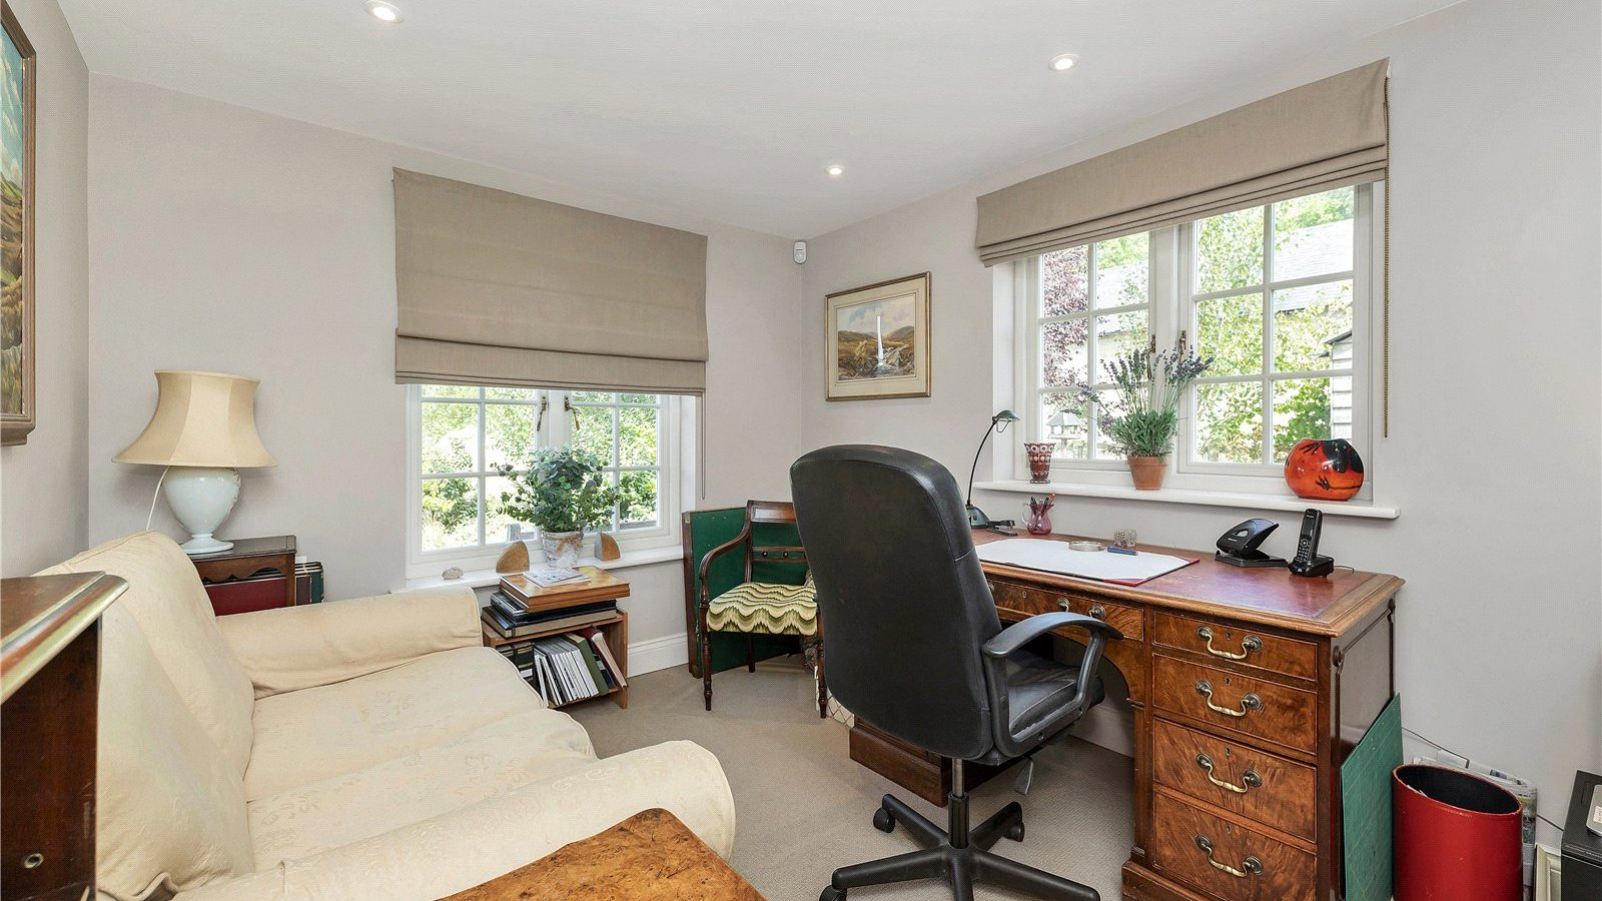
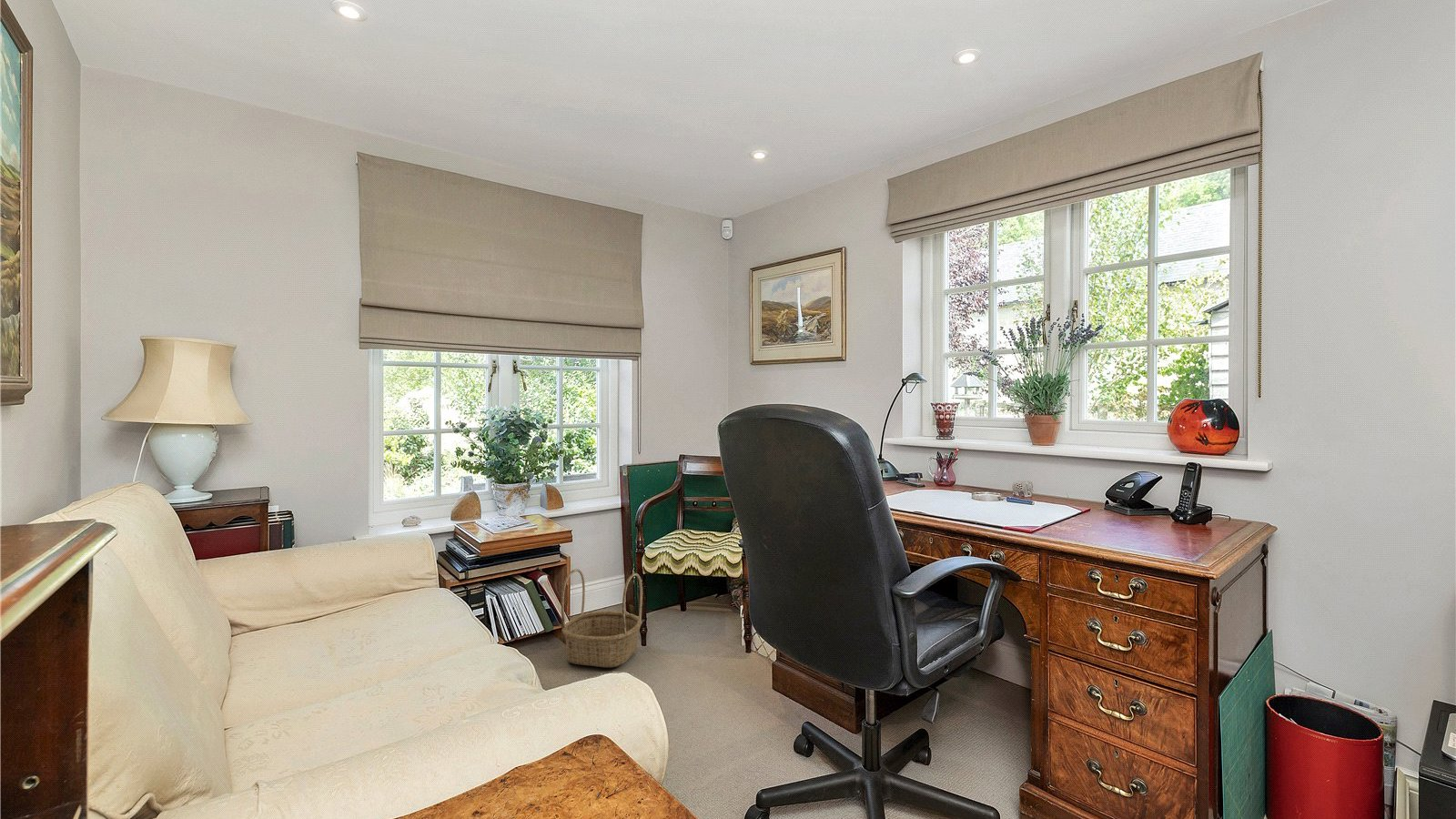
+ basket (602, 614)
